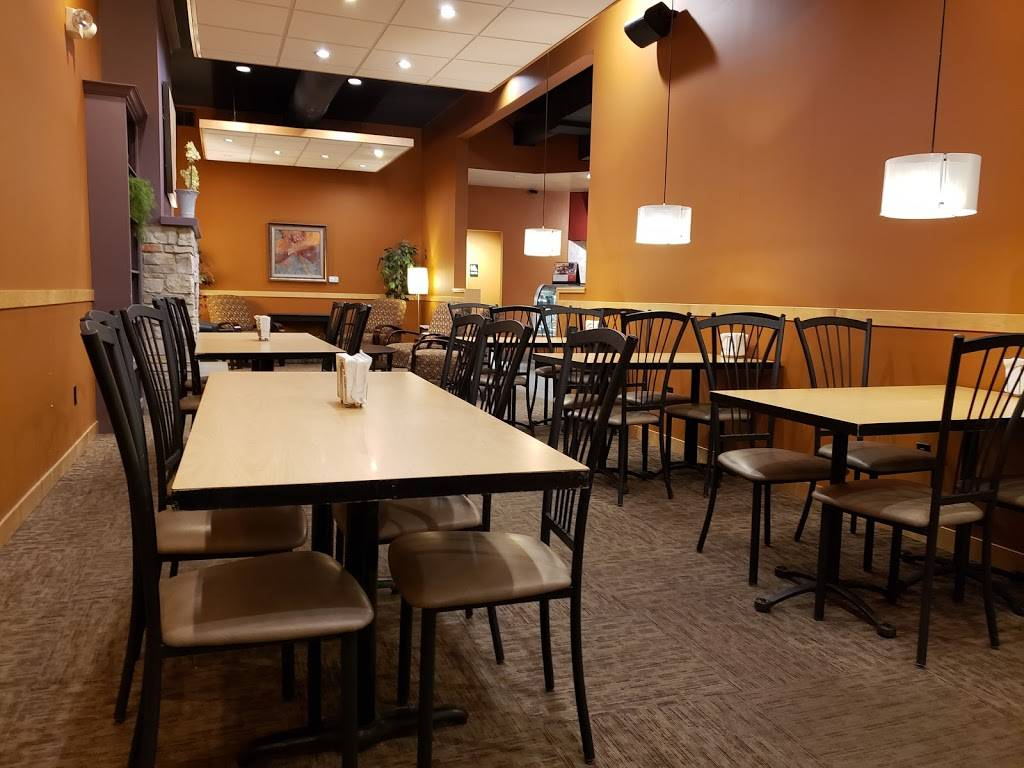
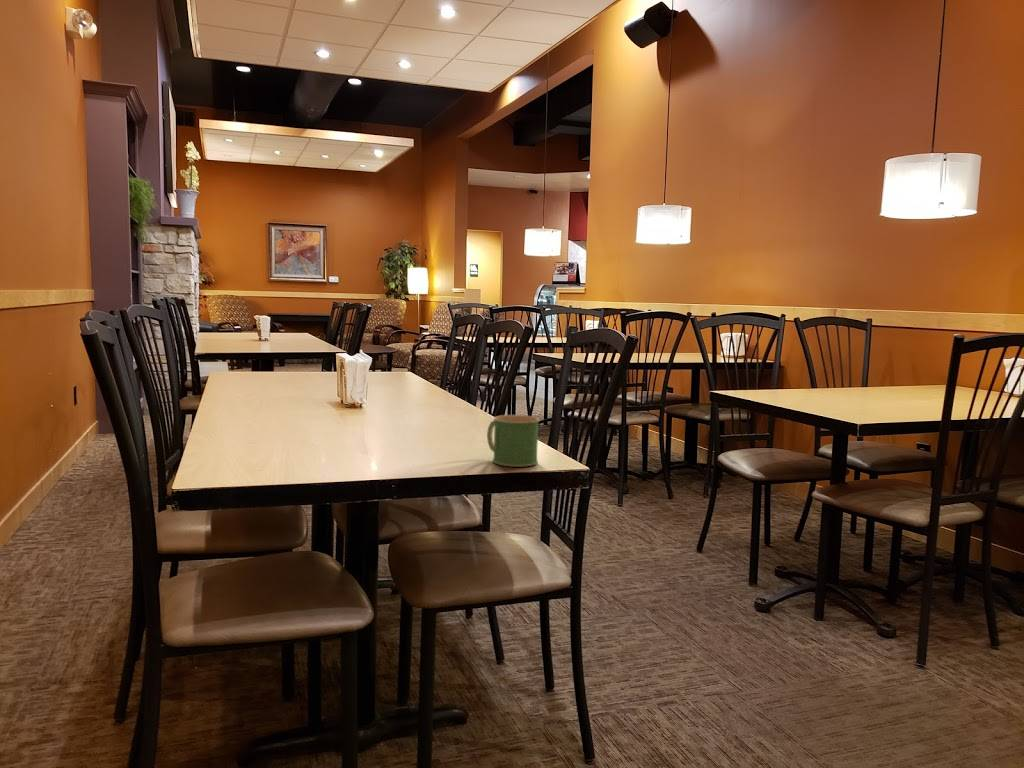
+ mug (510, 438)
